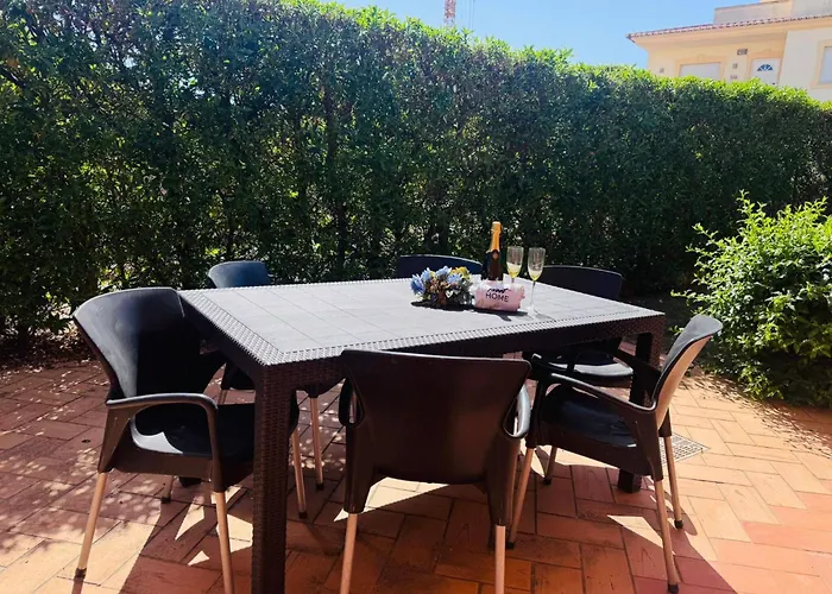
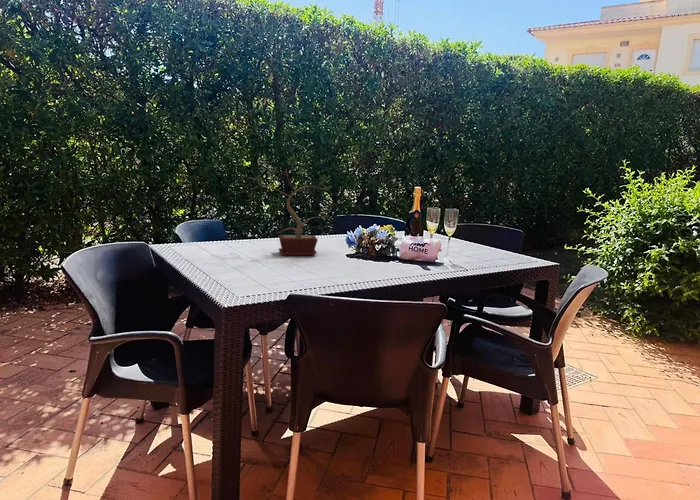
+ potted plant (287, 204)
